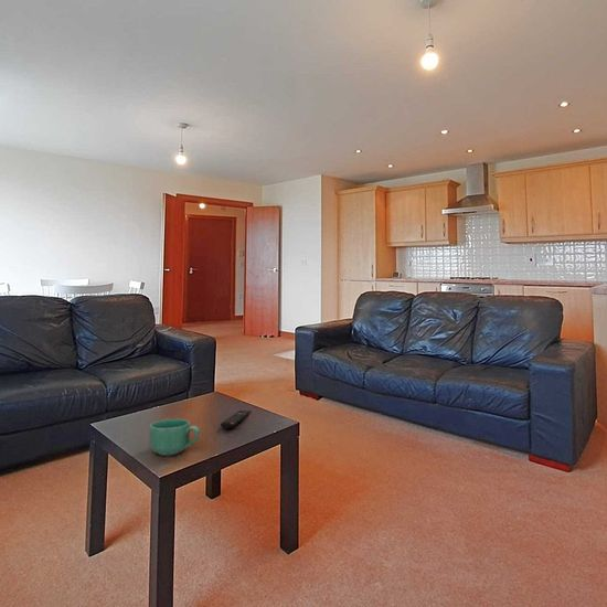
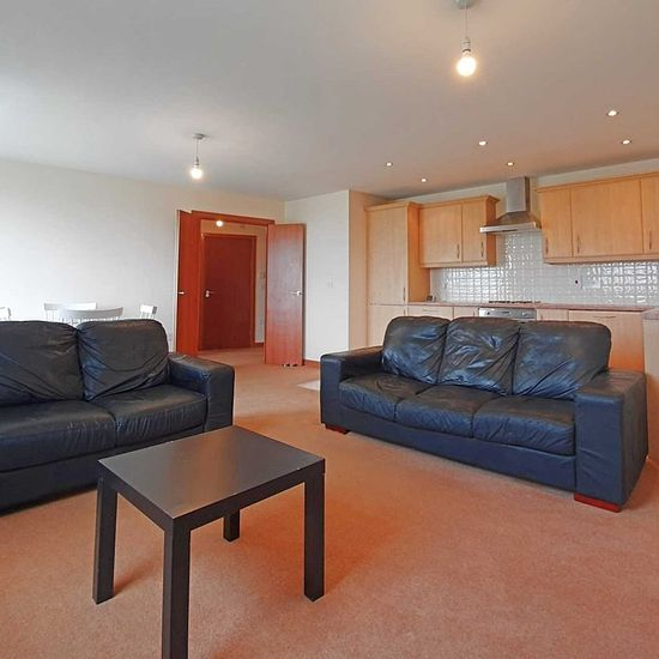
- mug (174, 437)
- remote control (236, 418)
